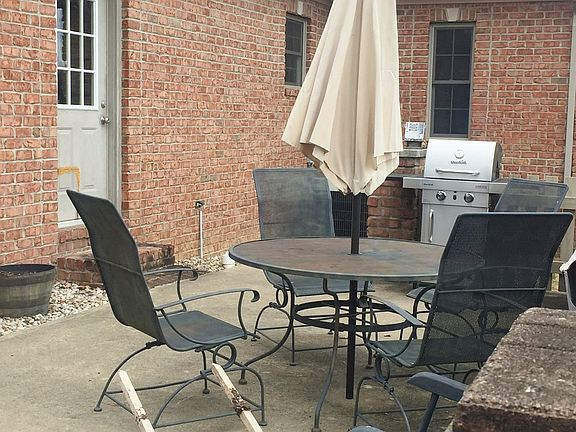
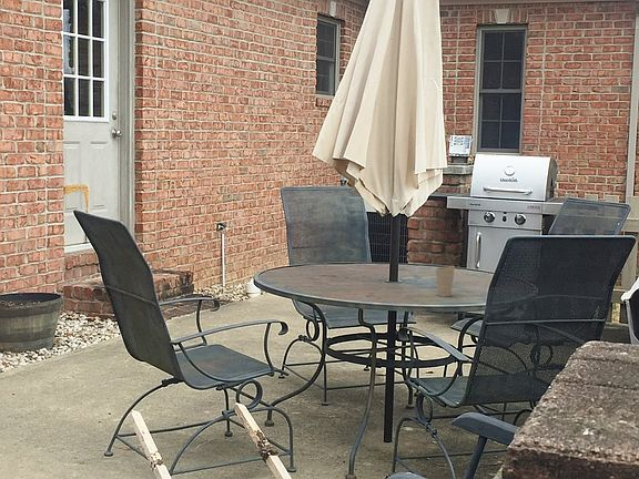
+ cup (444, 281)
